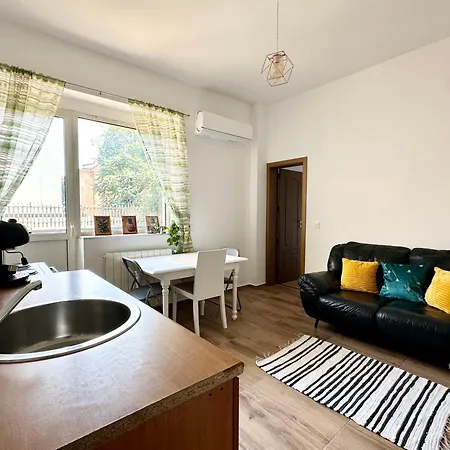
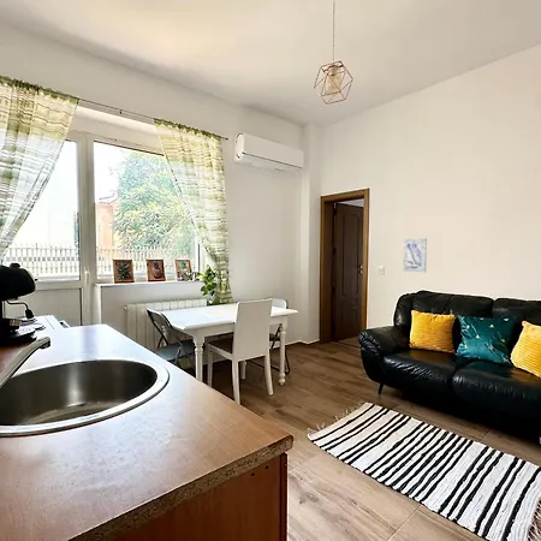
+ wall art (414, 255)
